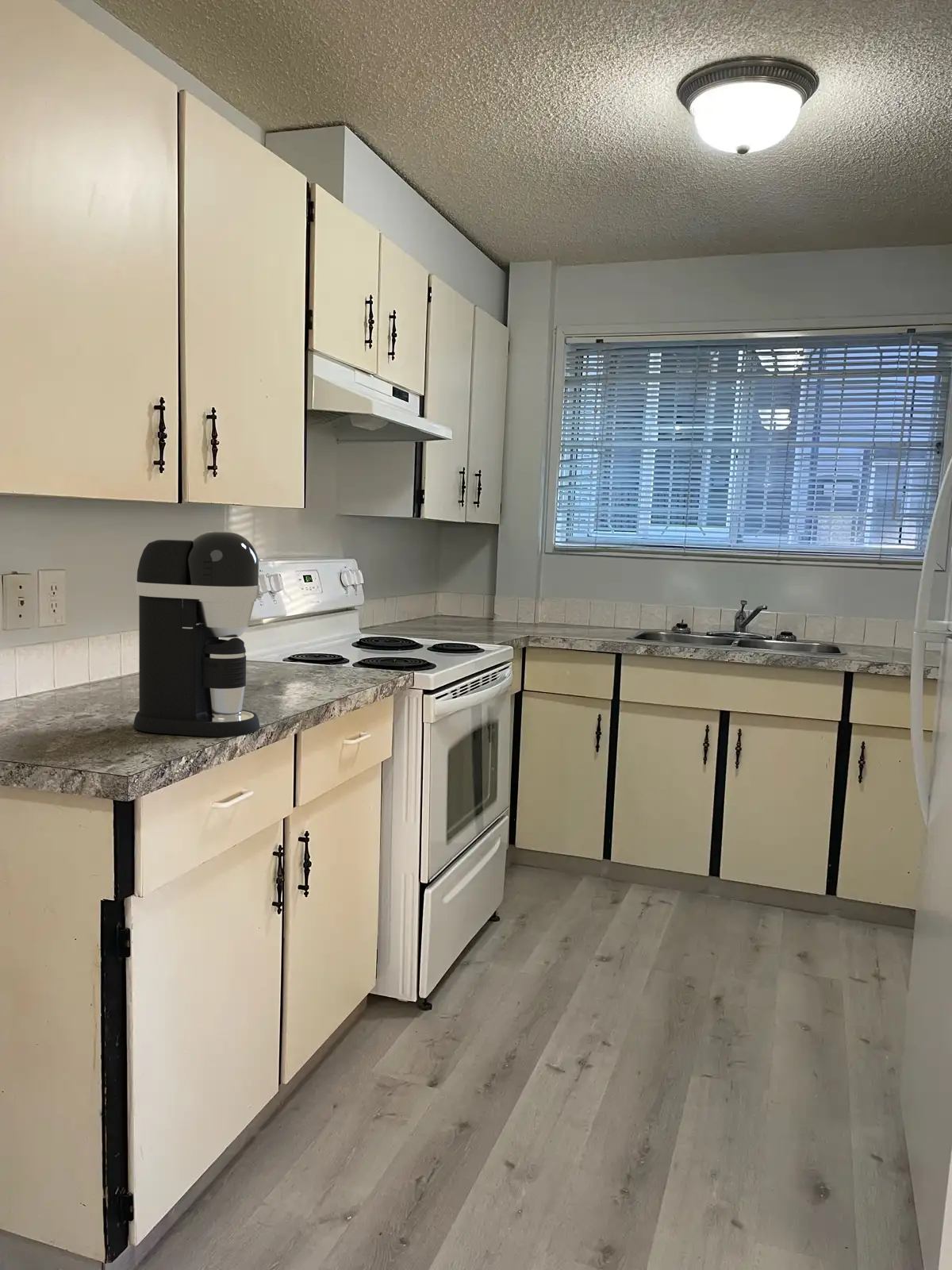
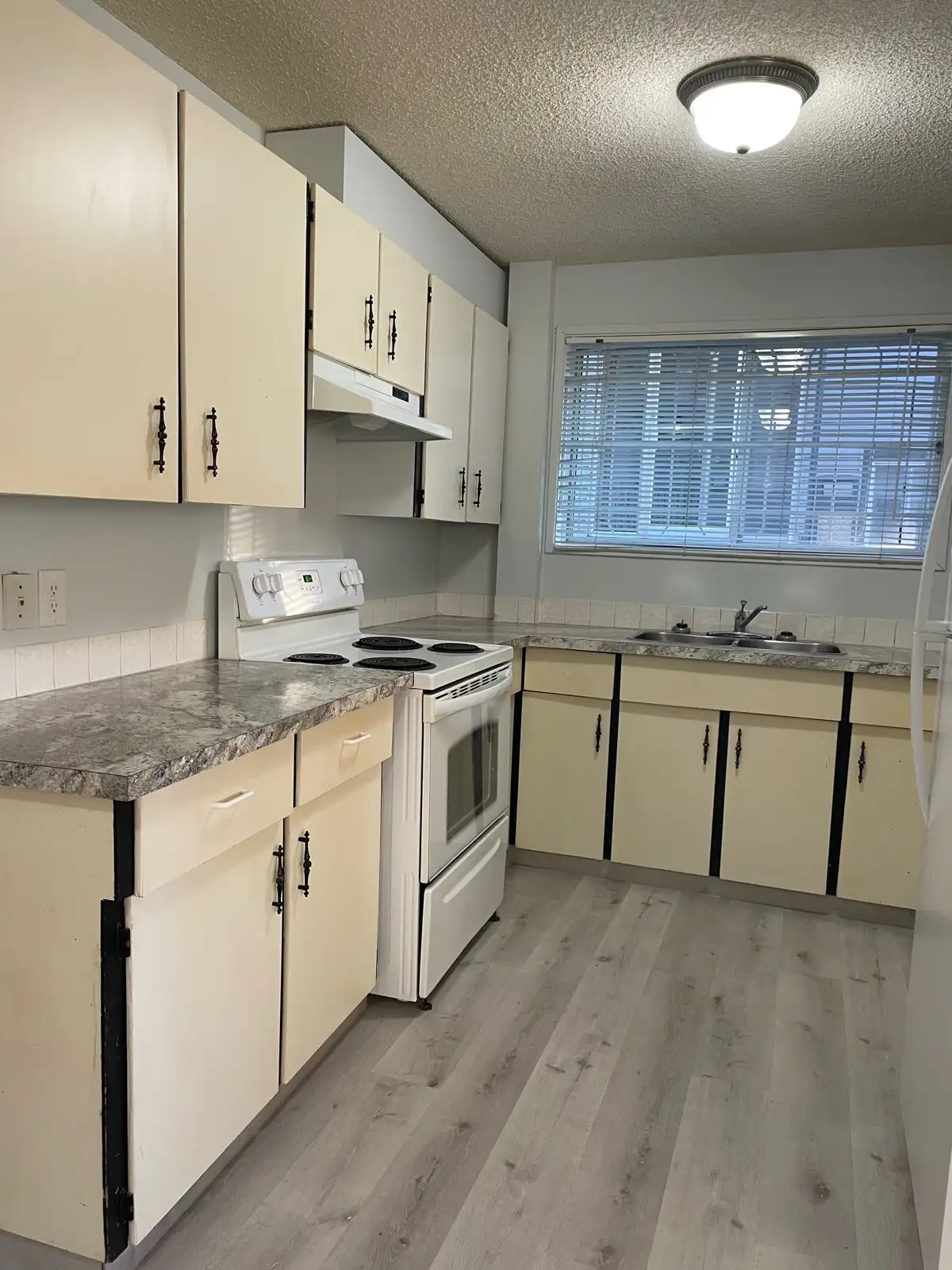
- coffee maker (198, 629)
